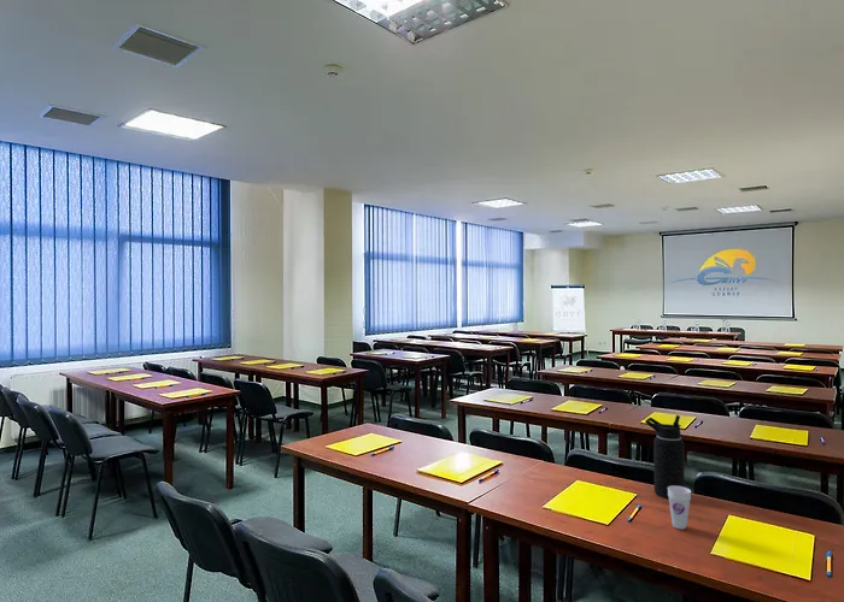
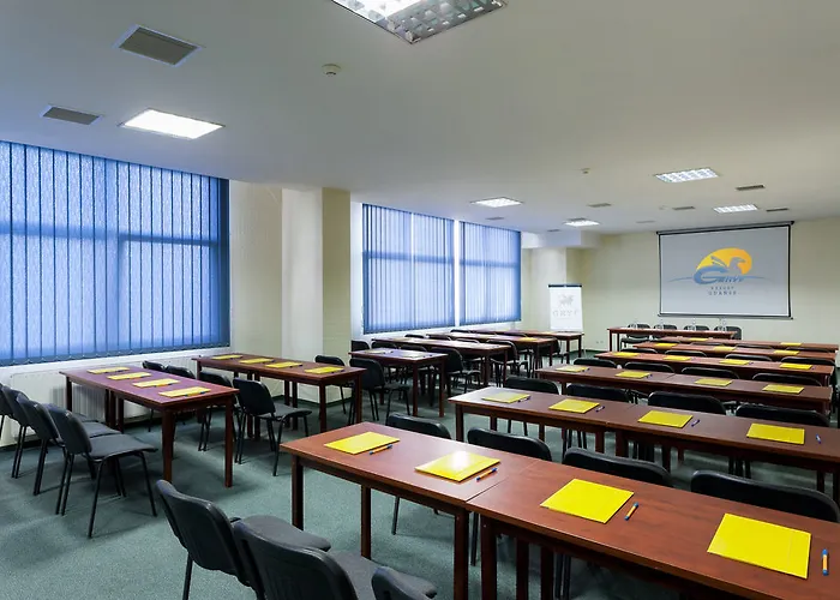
- water bottle (664, 453)
- cup (679, 508)
